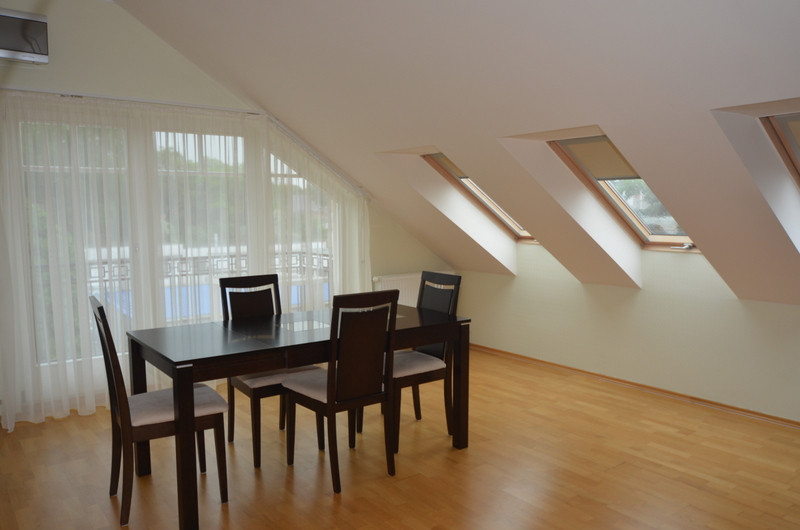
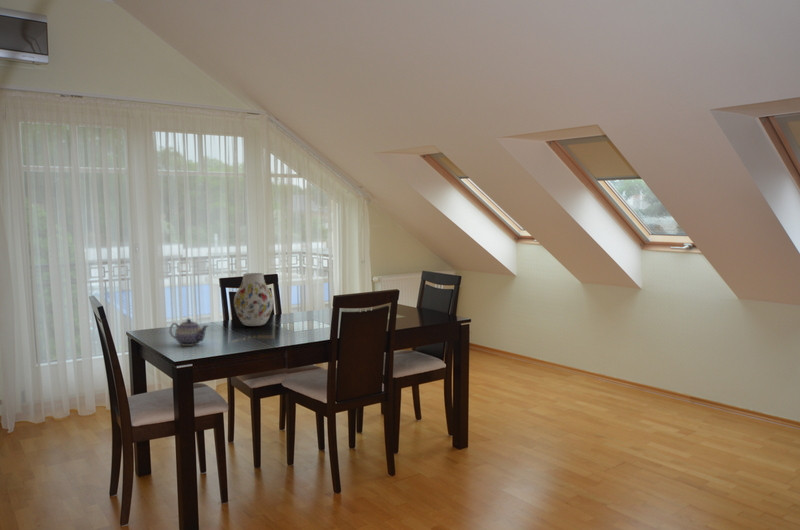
+ vase (253, 299)
+ teapot (189, 331)
